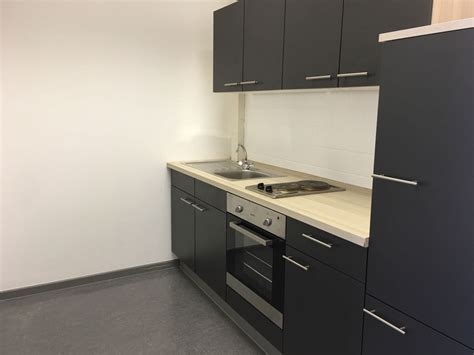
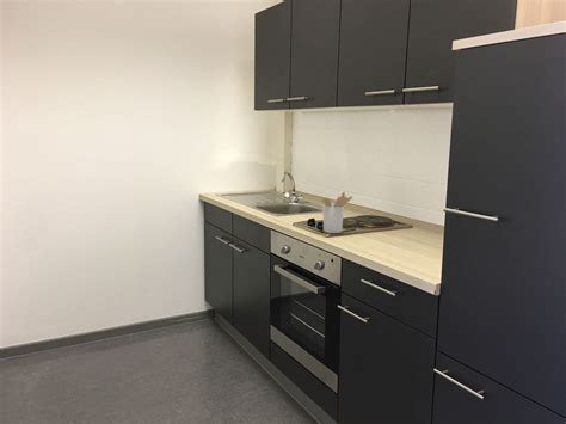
+ utensil holder (337, 213)
